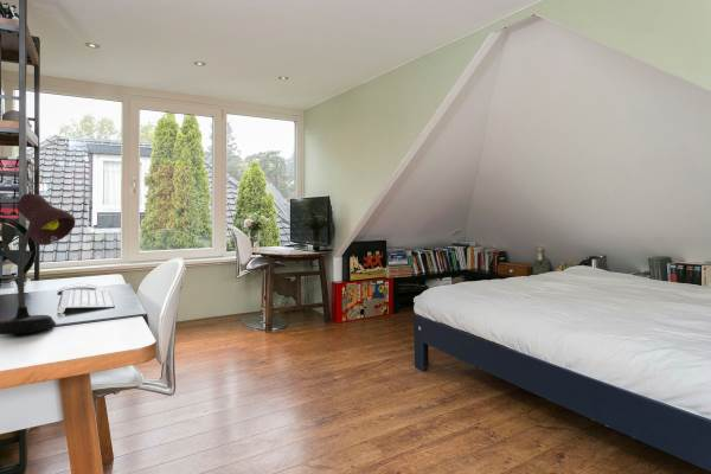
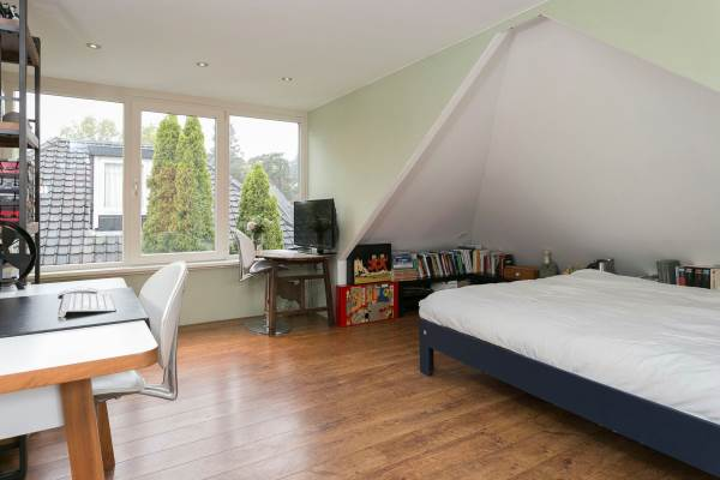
- desk lamp (23, 262)
